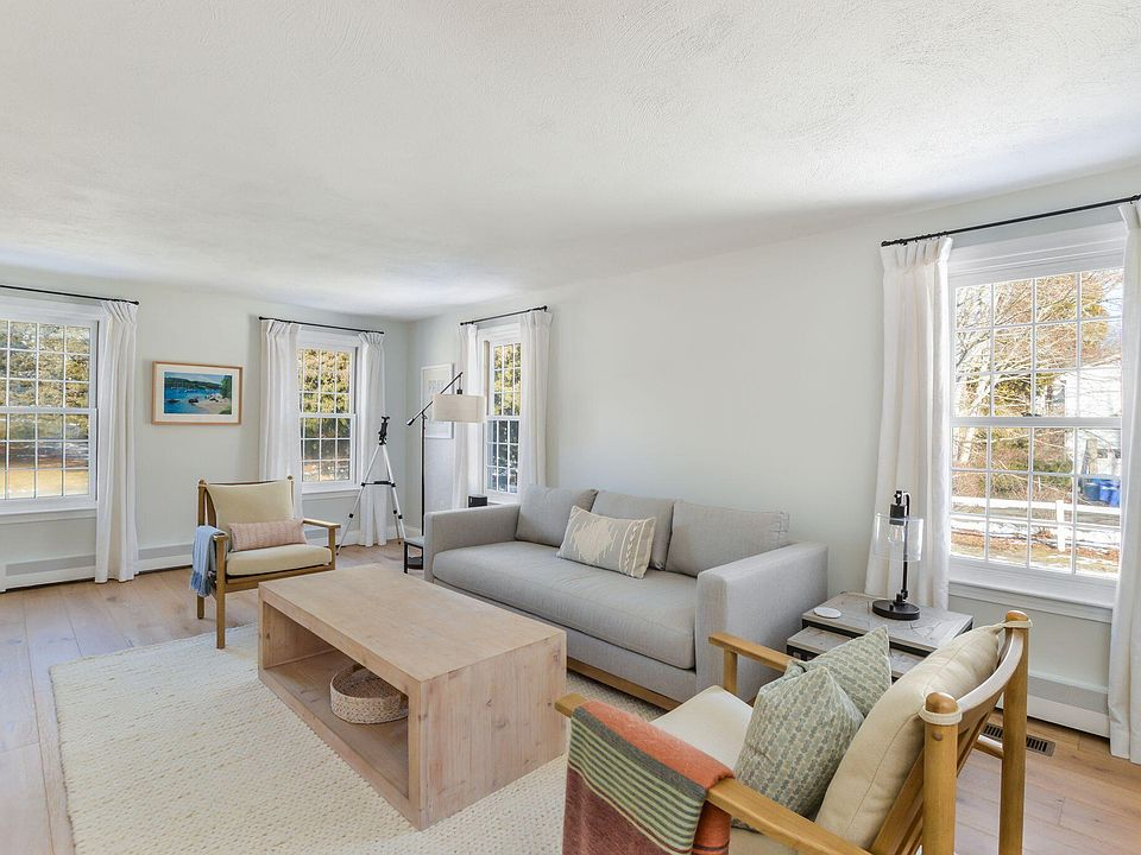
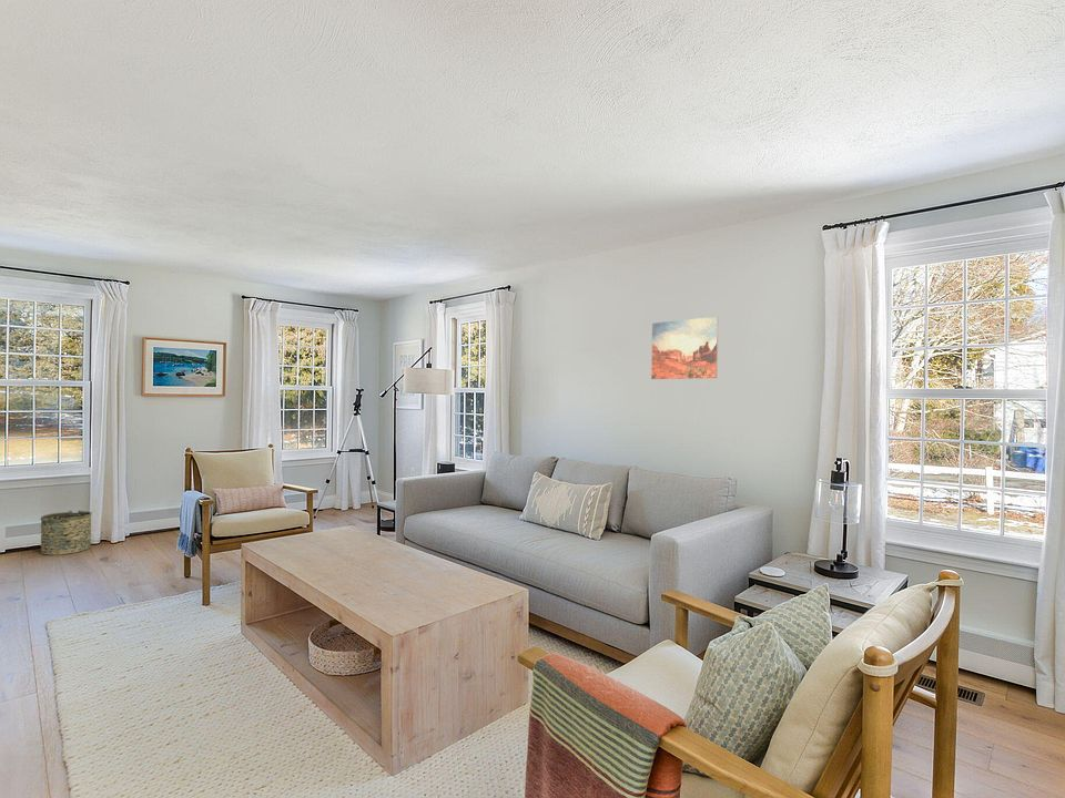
+ wall art (682, 349)
+ bucket (67, 531)
